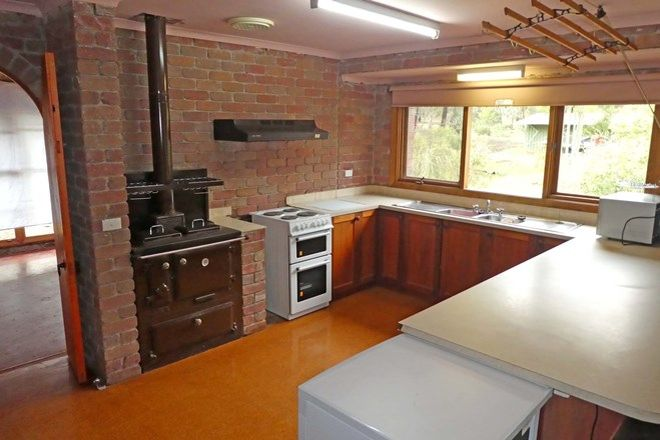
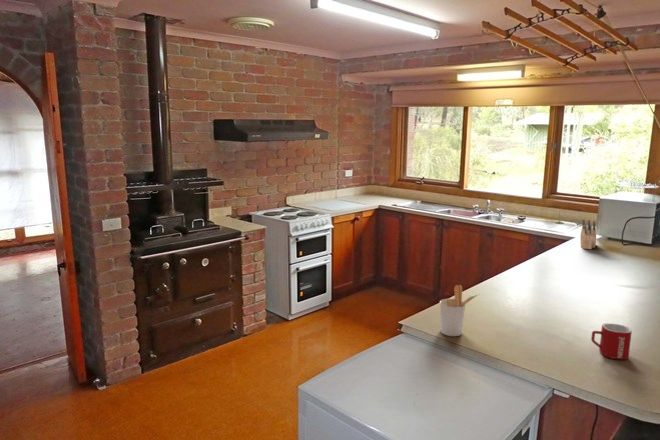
+ utensil holder (458, 311)
+ mug (609, 340)
+ knife block (588, 232)
